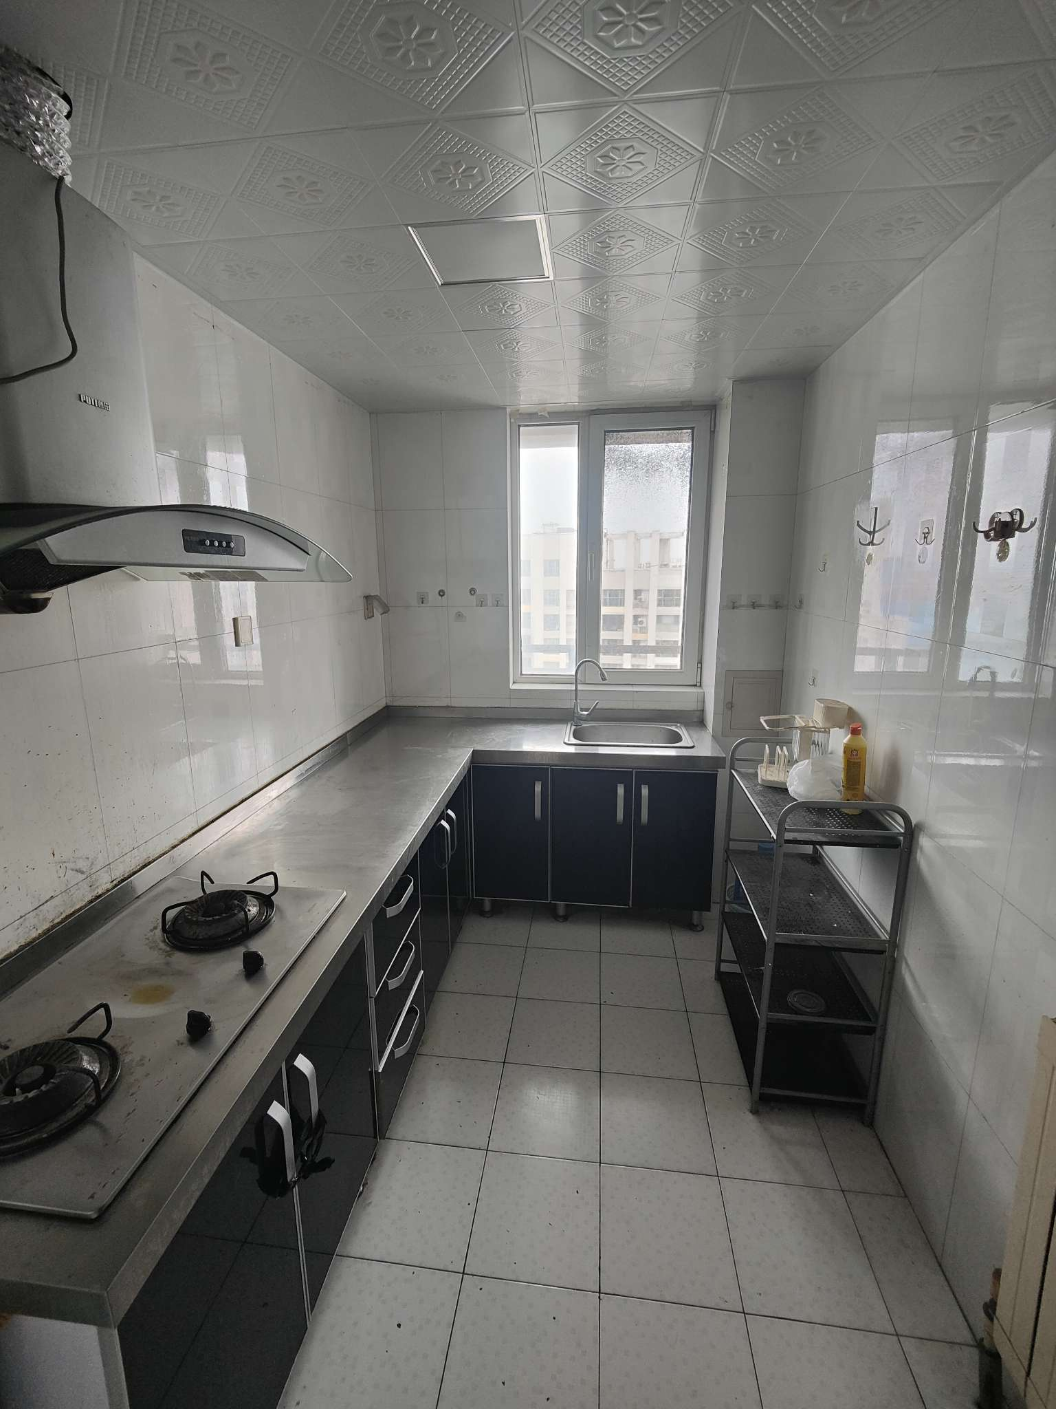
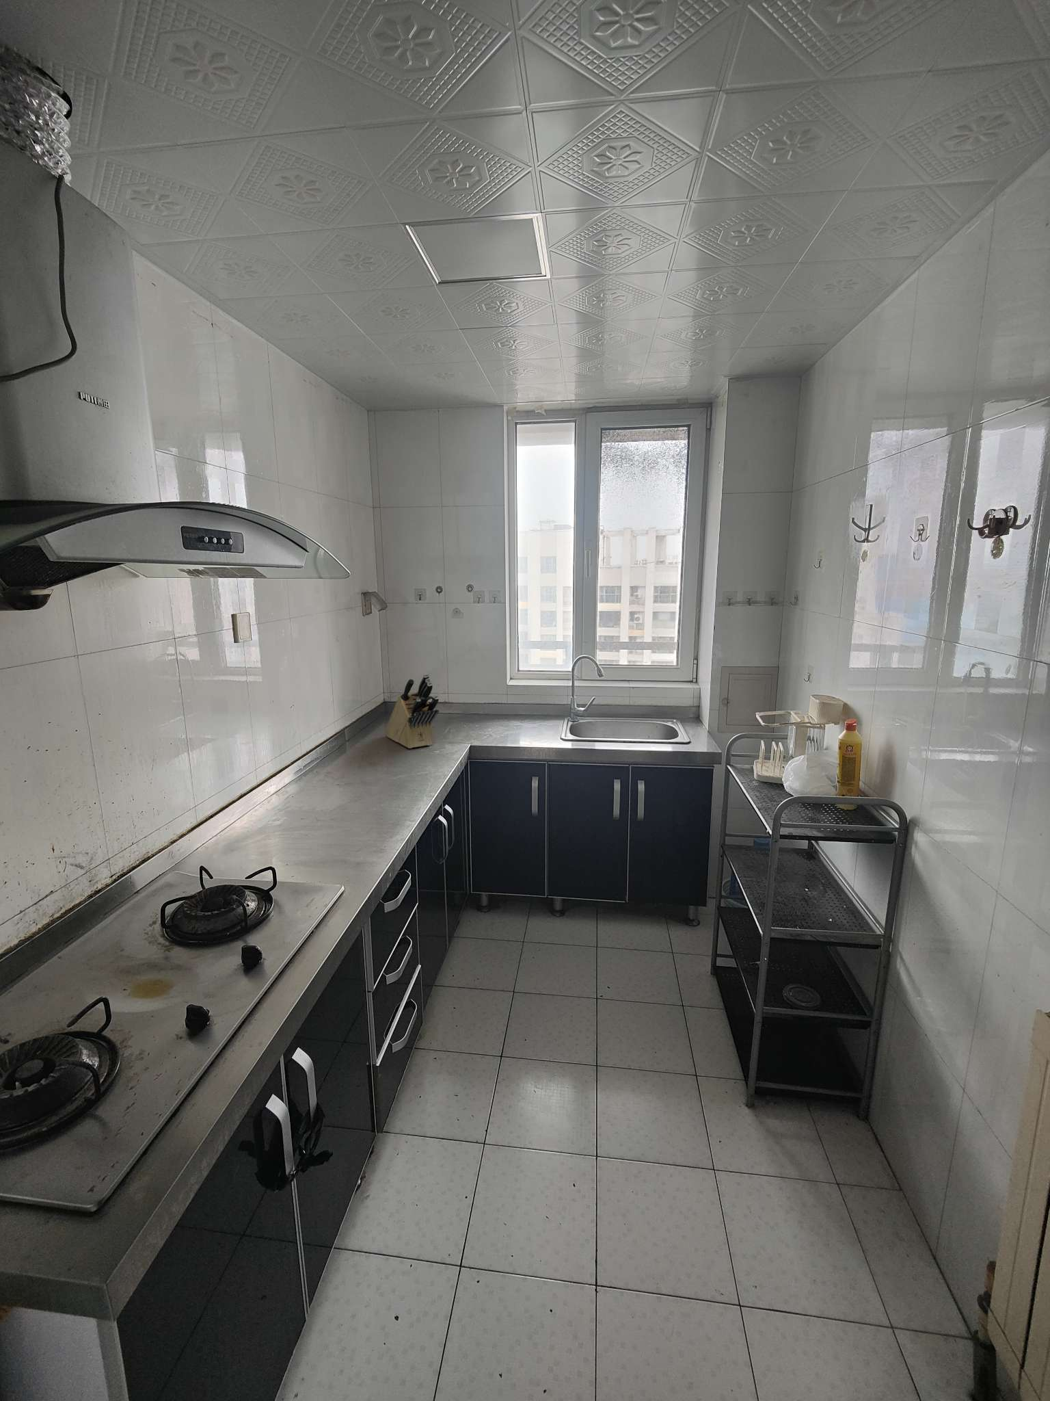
+ knife block (410, 707)
